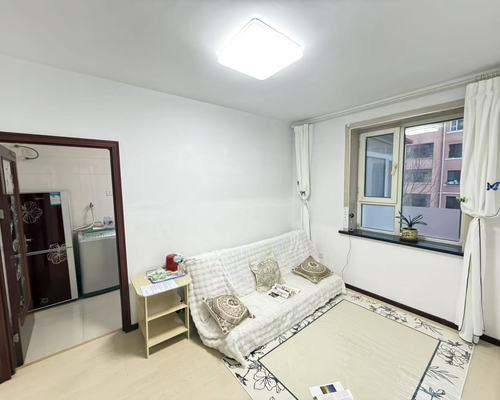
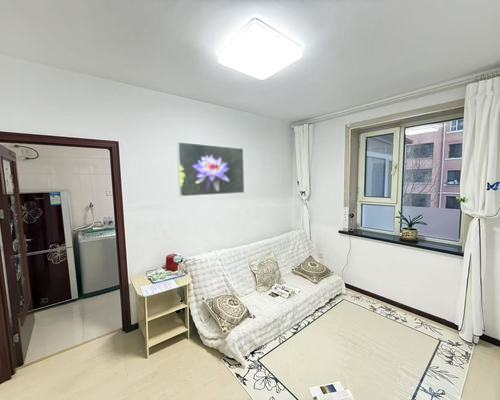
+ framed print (214, 170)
